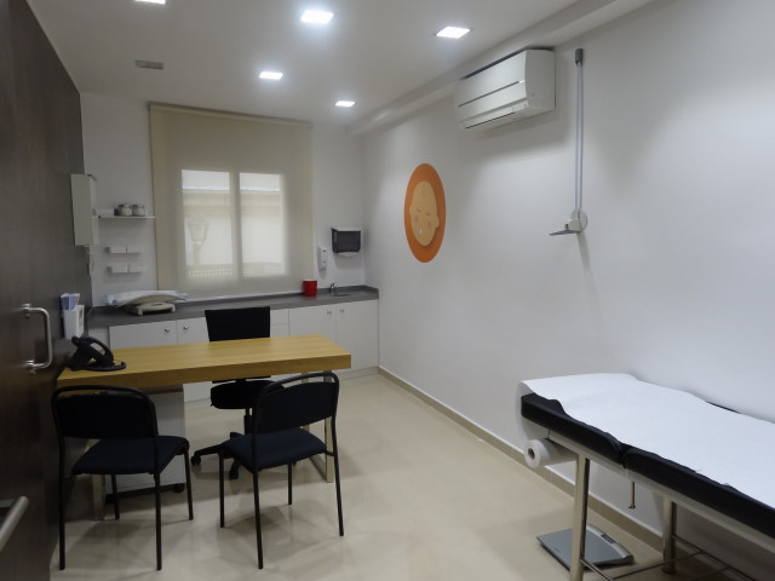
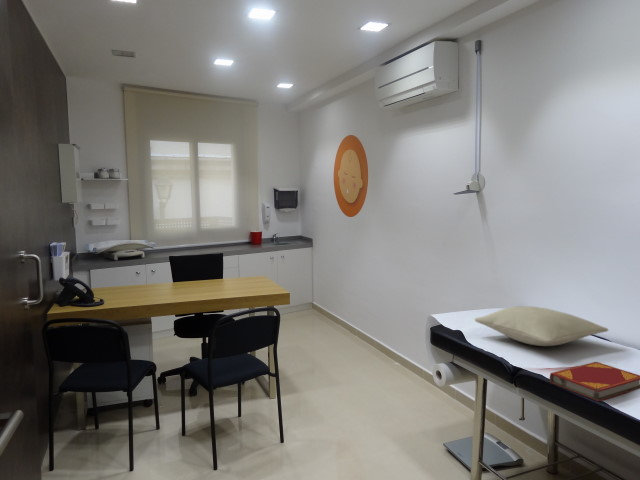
+ pillow (537, 324)
+ hardback book (596, 379)
